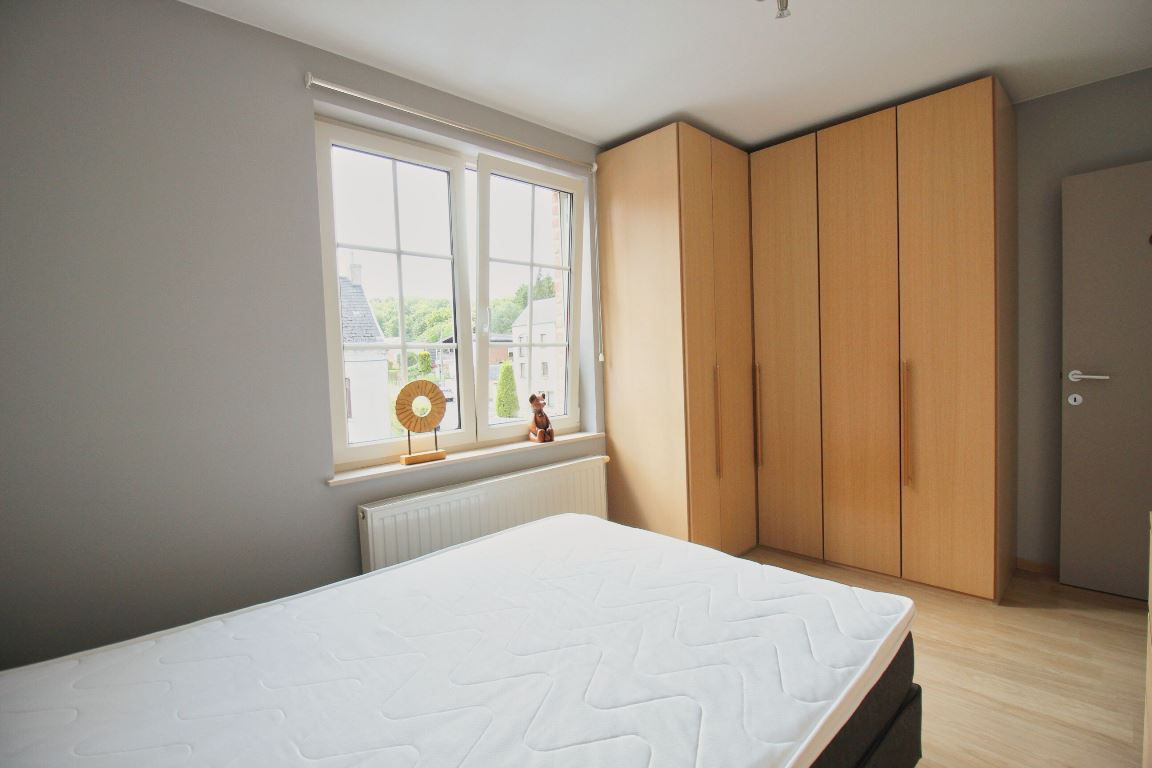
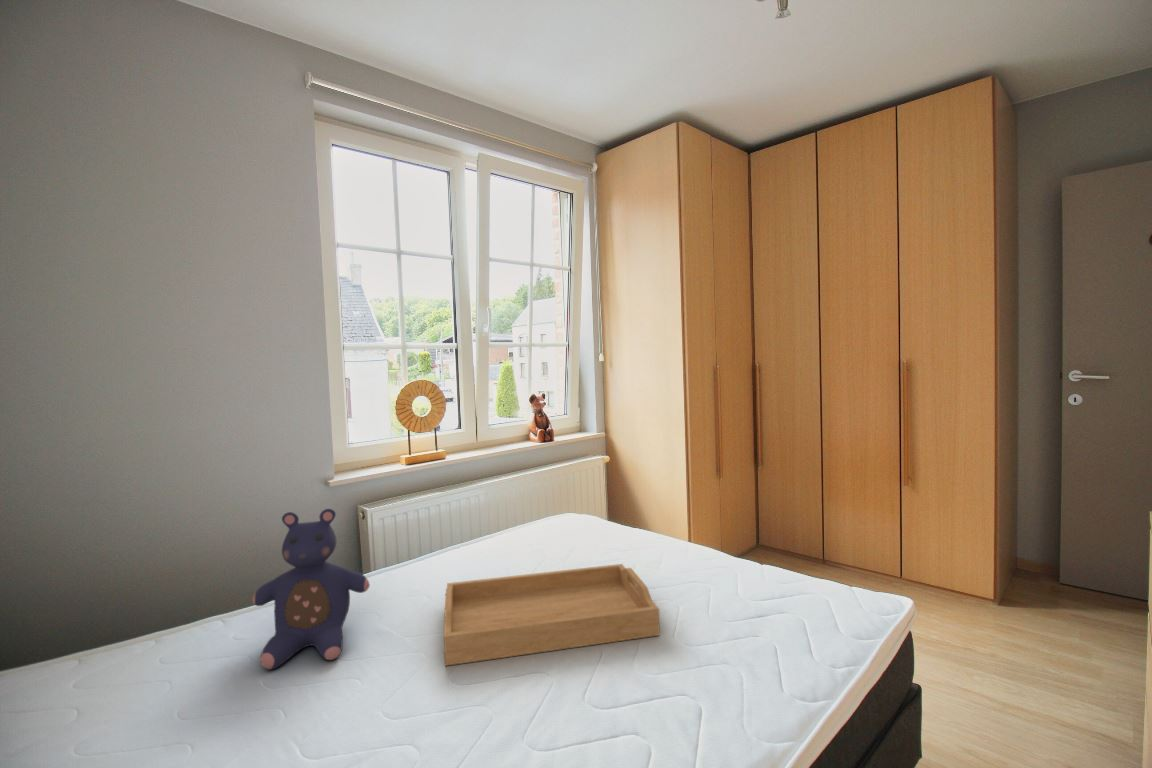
+ serving tray (546, 603)
+ teddy bear (307, 581)
